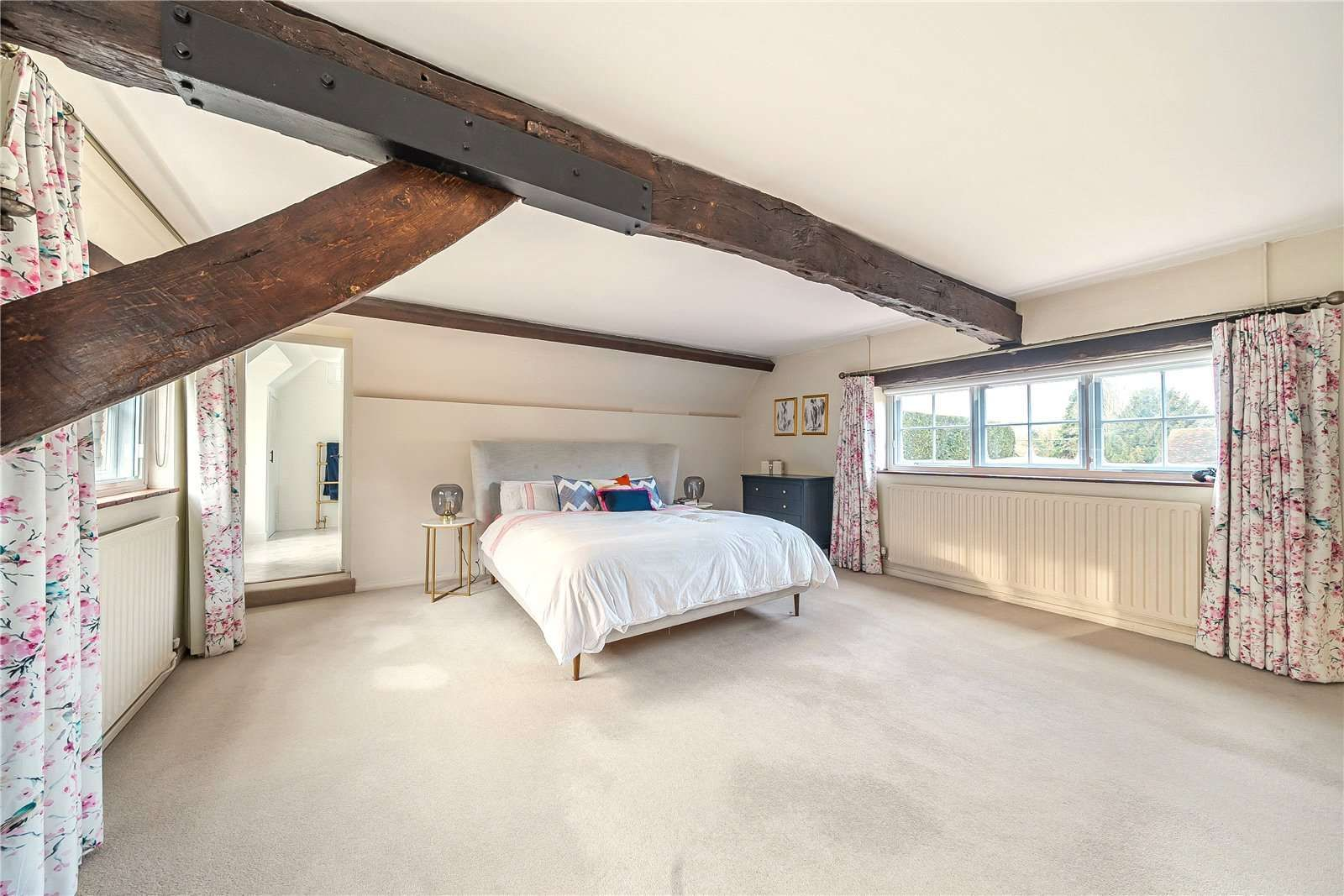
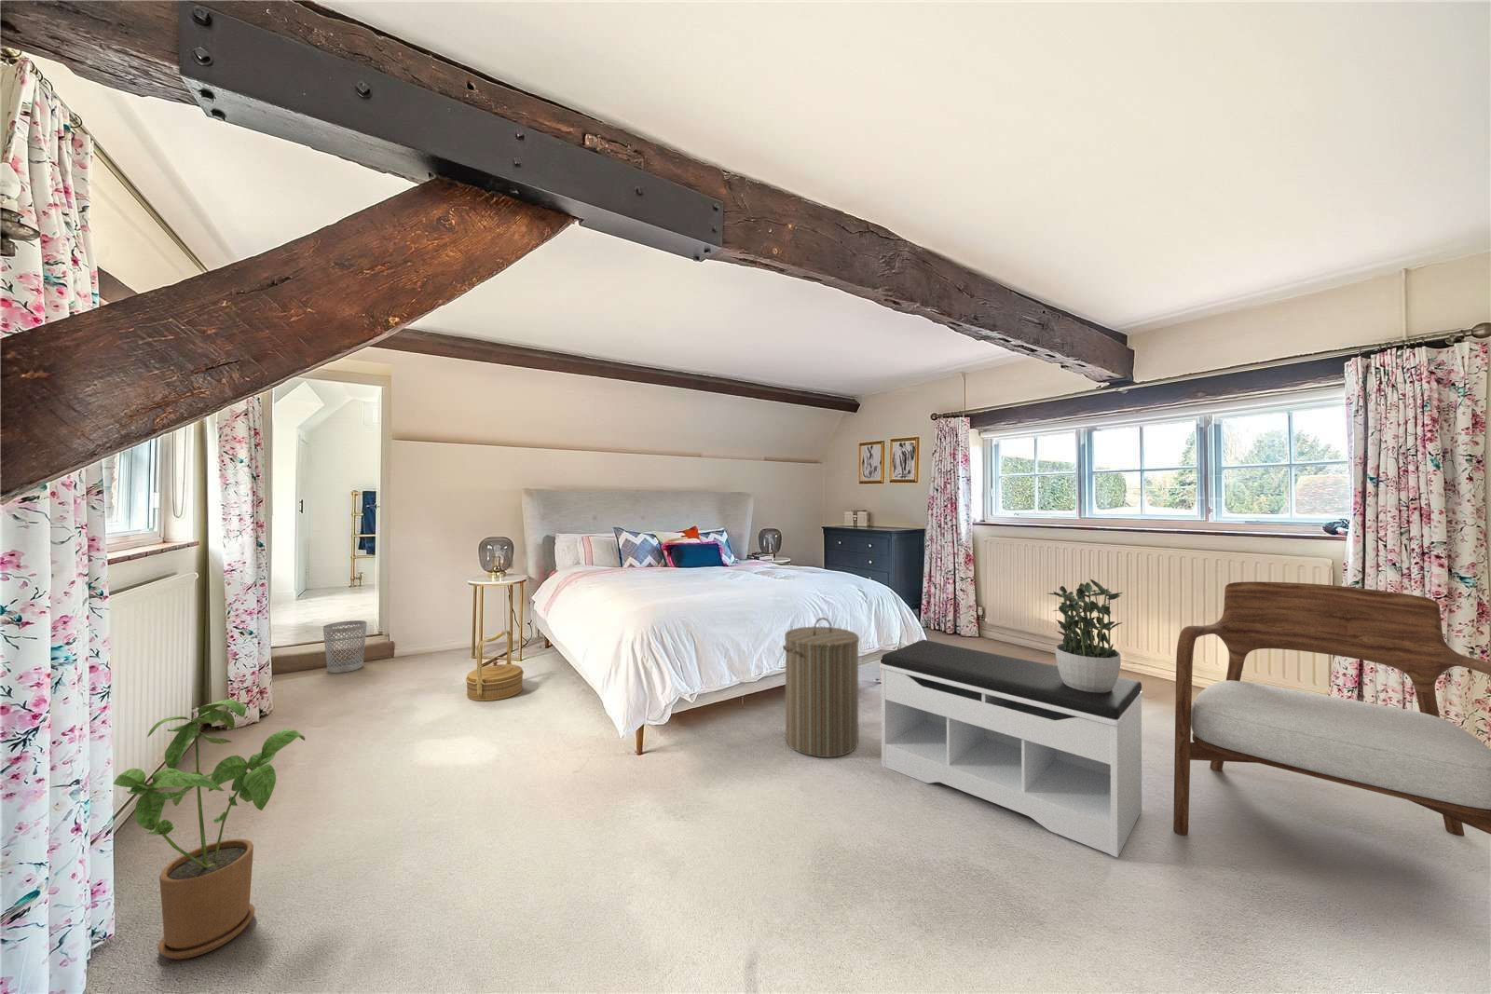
+ basket (495, 663)
+ armchair (1326, 714)
+ potted plant (1083, 631)
+ bench (1001, 726)
+ house plant (220, 816)
+ wastebasket (345, 646)
+ laundry hamper (821, 679)
